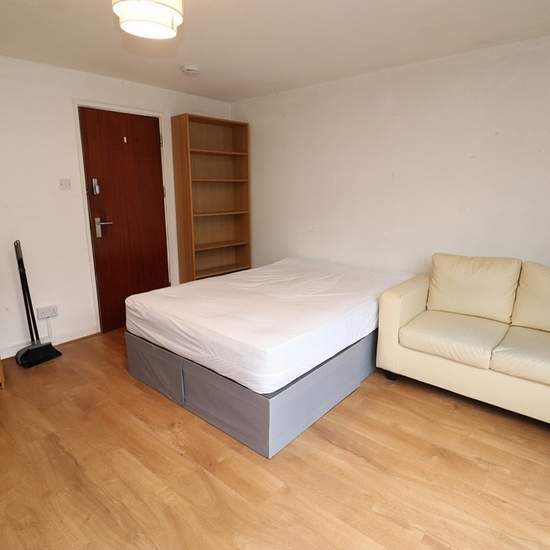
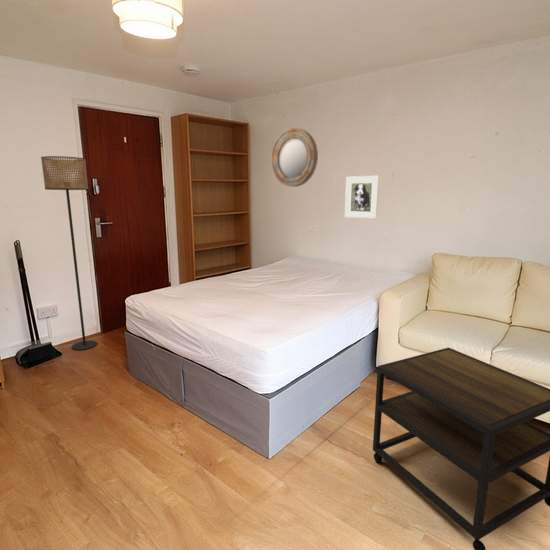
+ side table (462, 432)
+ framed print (361, 197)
+ home mirror (293, 158)
+ floor lamp (74, 256)
